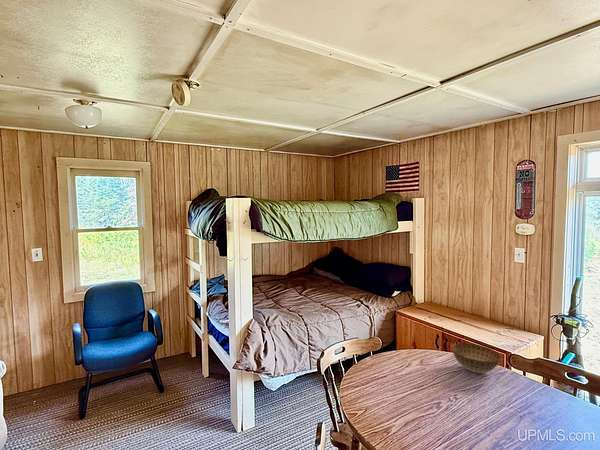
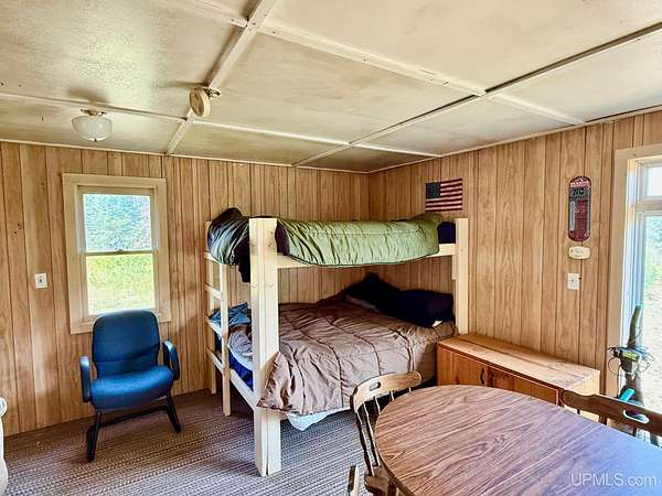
- bowl (475, 360)
